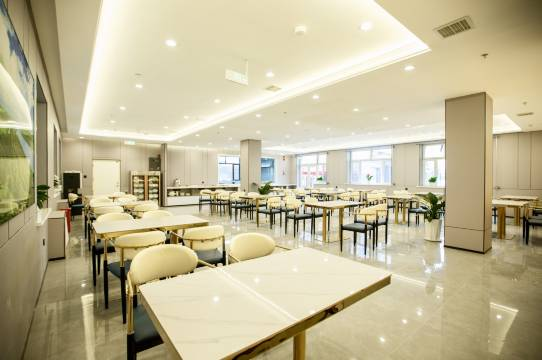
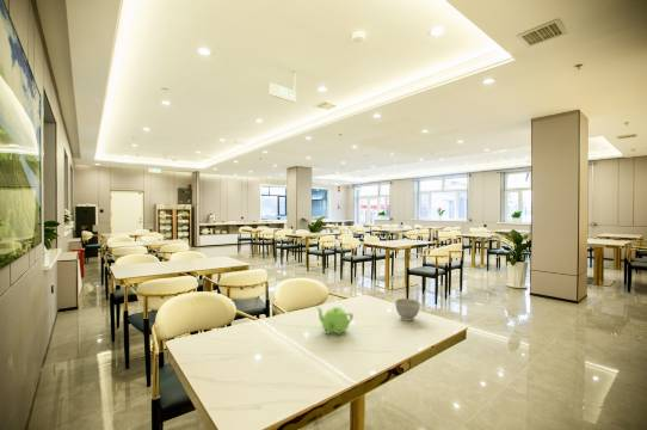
+ teapot (333, 320)
+ bowl (407, 309)
